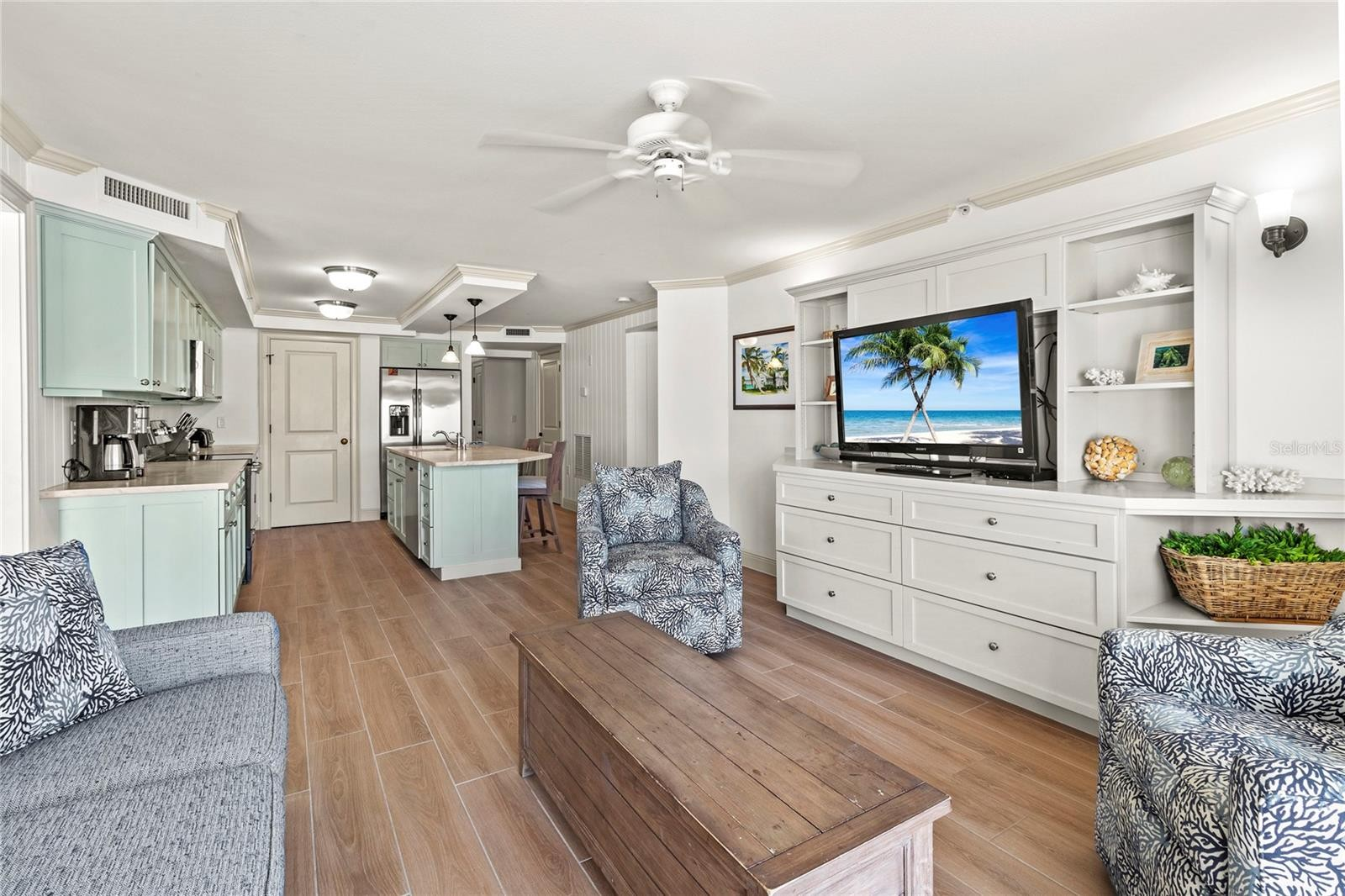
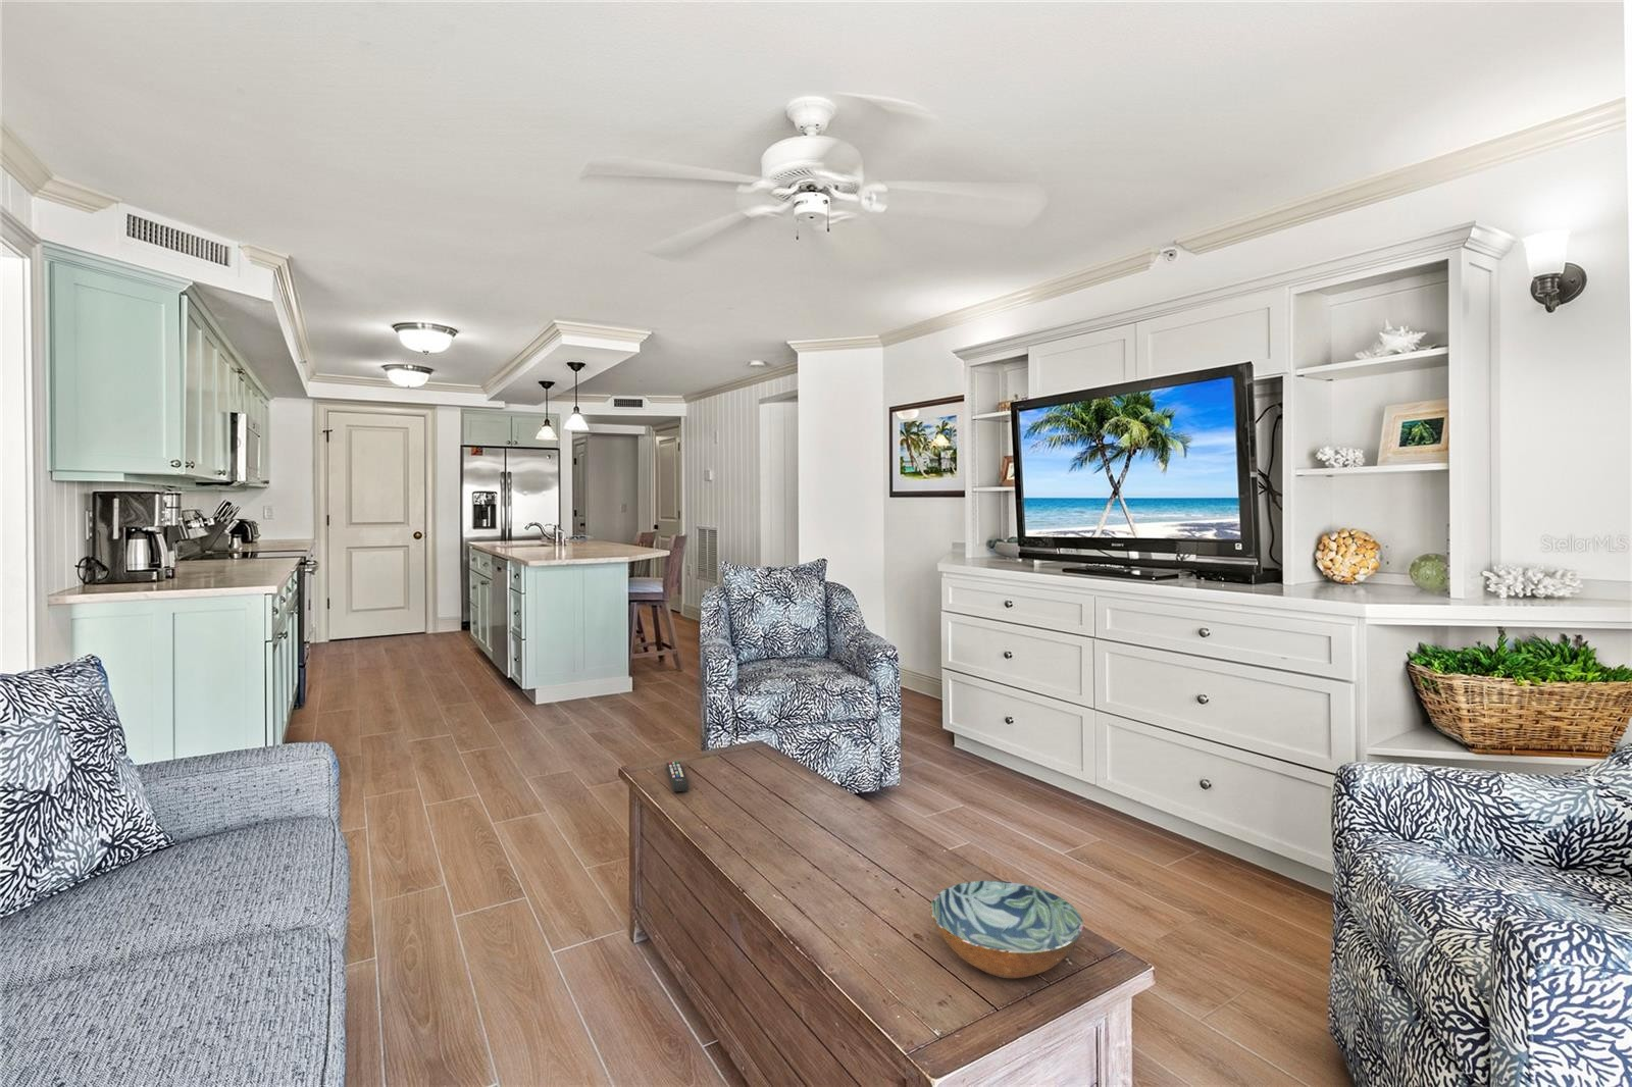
+ bowl (1005, 937)
+ remote control (676, 775)
